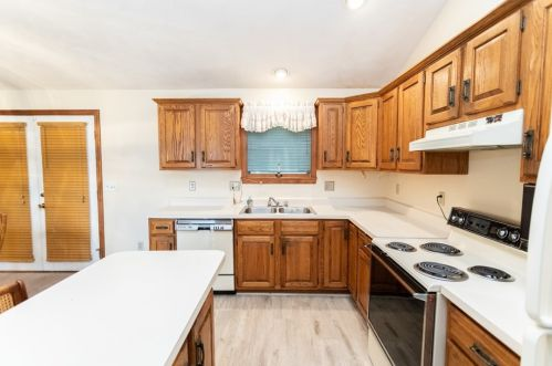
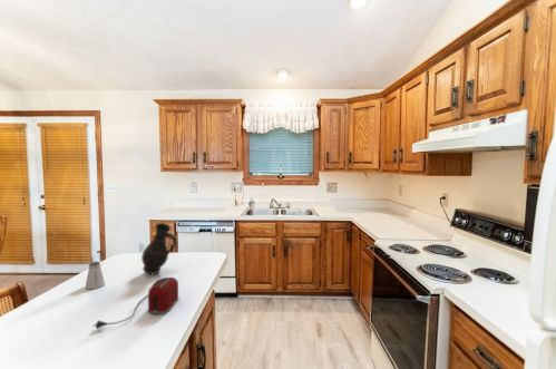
+ jug (157, 249)
+ saltshaker (95, 273)
+ toaster (144, 297)
